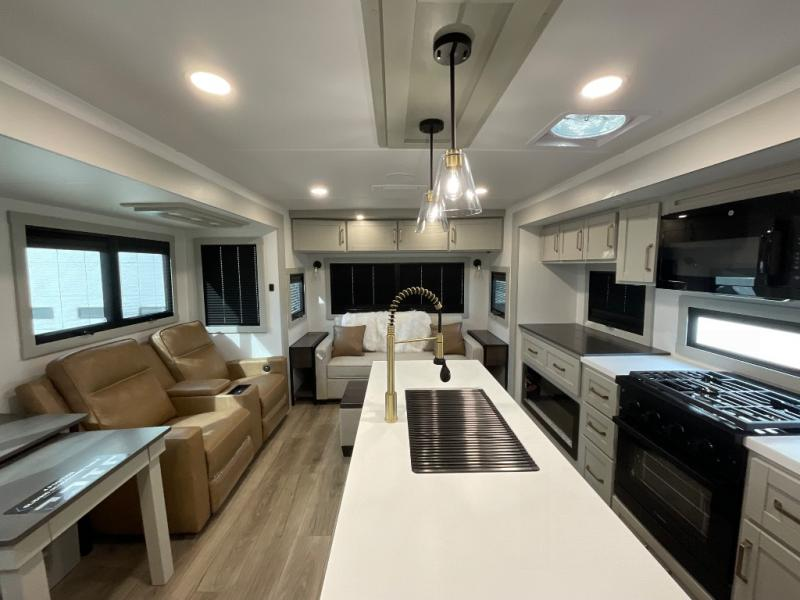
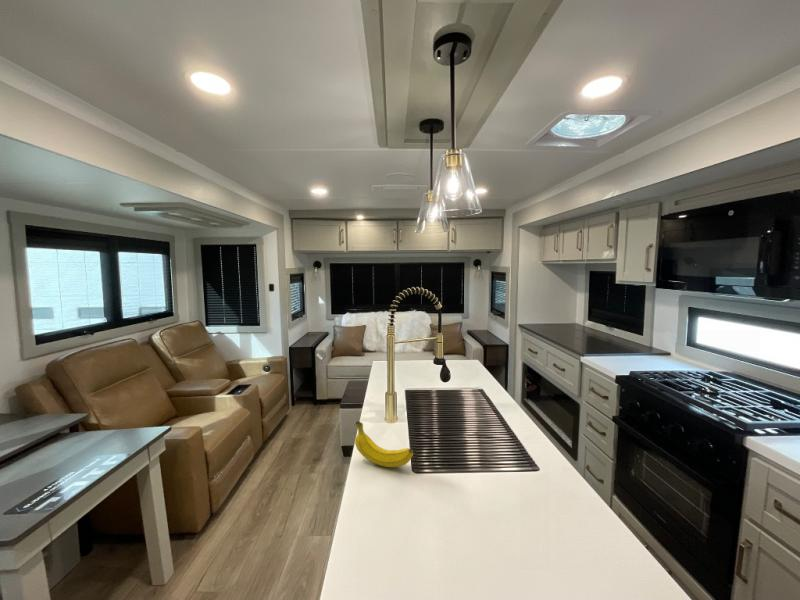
+ fruit (382, 448)
